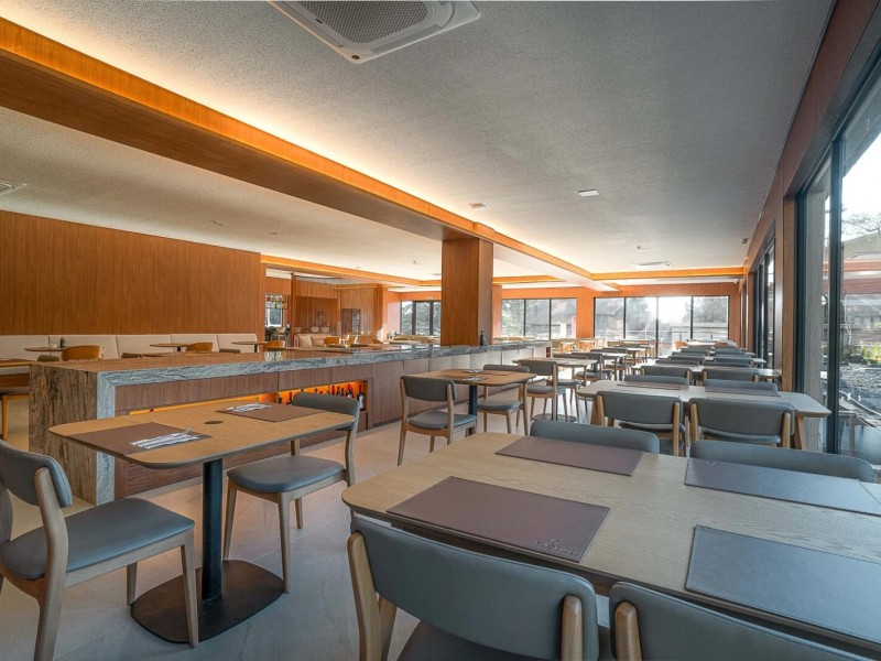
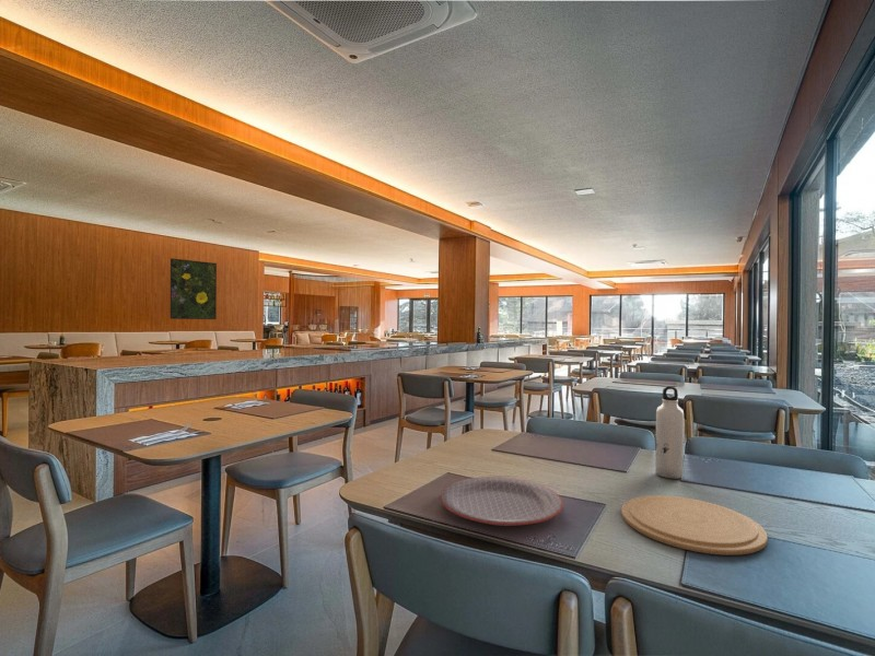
+ plate (689, 519)
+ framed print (194, 290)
+ plate (500, 502)
+ water bottle (669, 431)
